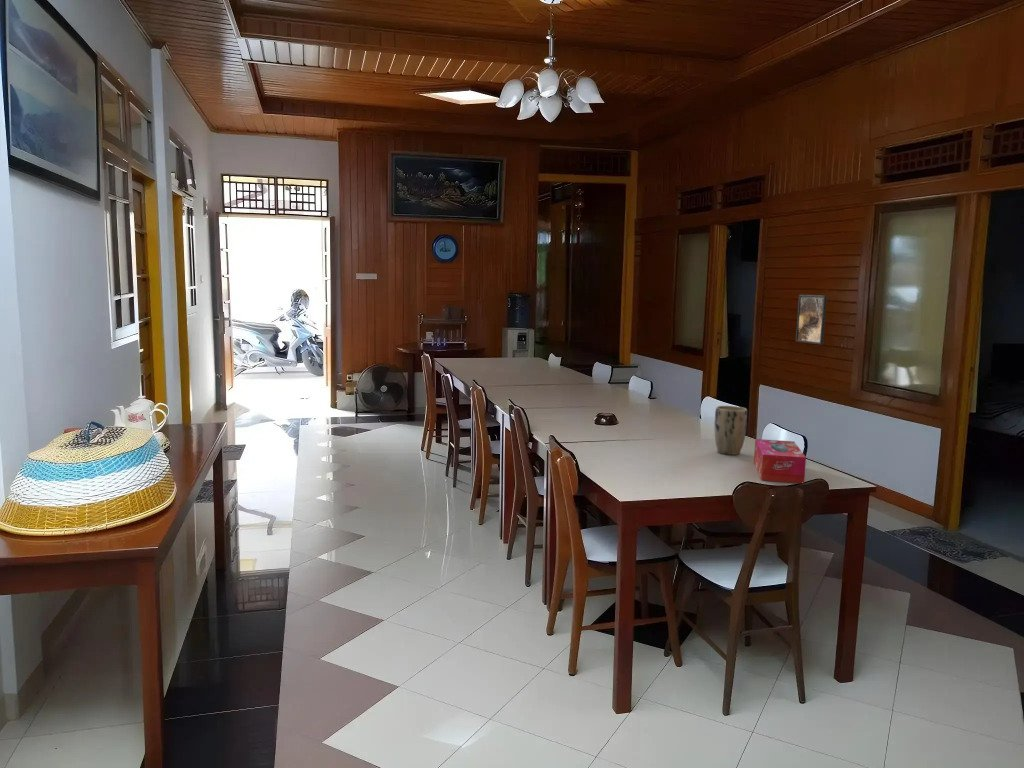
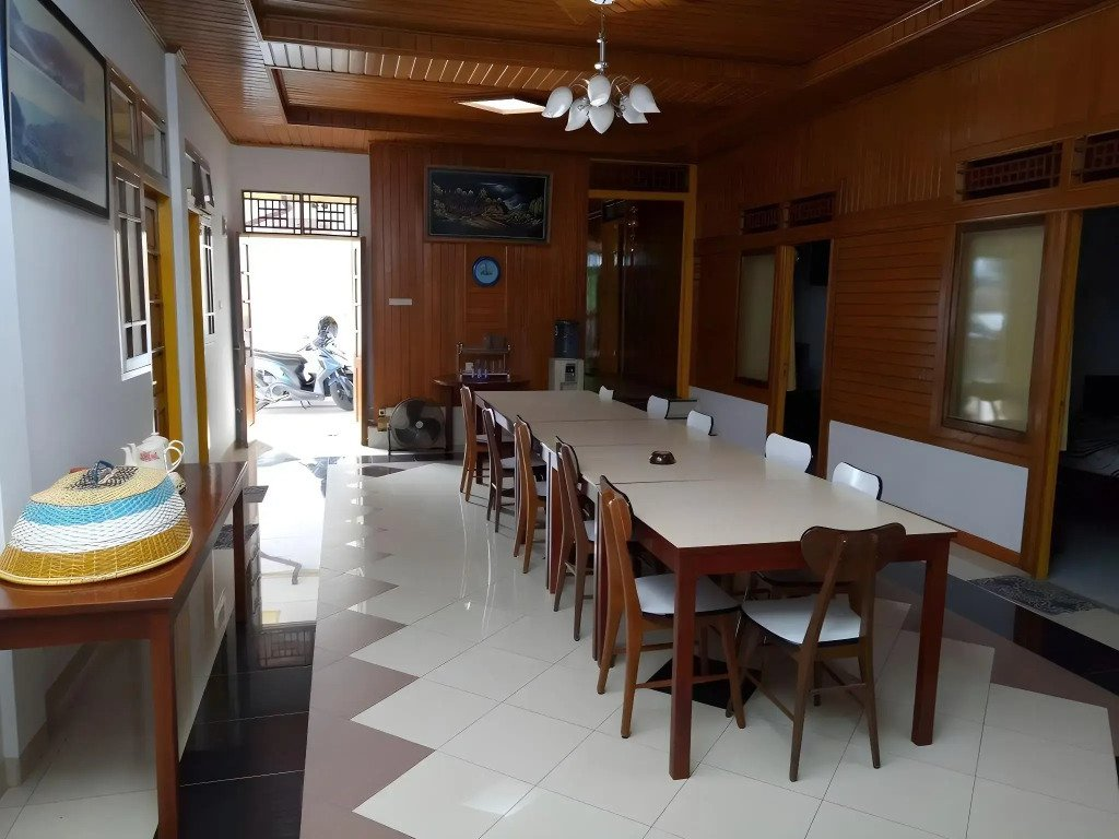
- tissue box (778, 460)
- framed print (810, 319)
- plant pot (729, 430)
